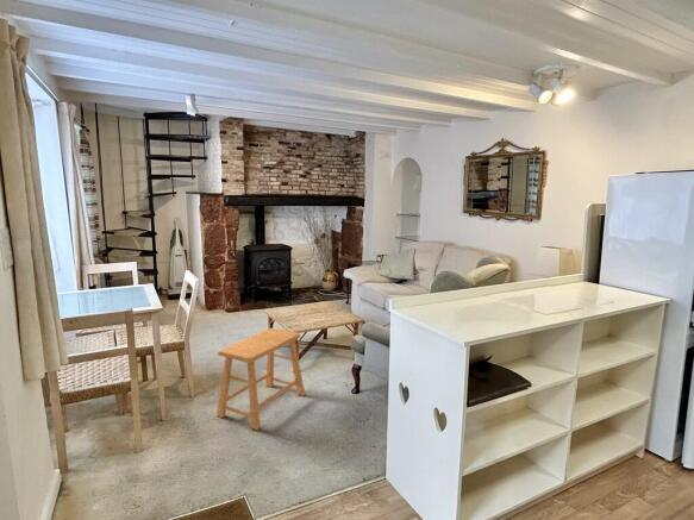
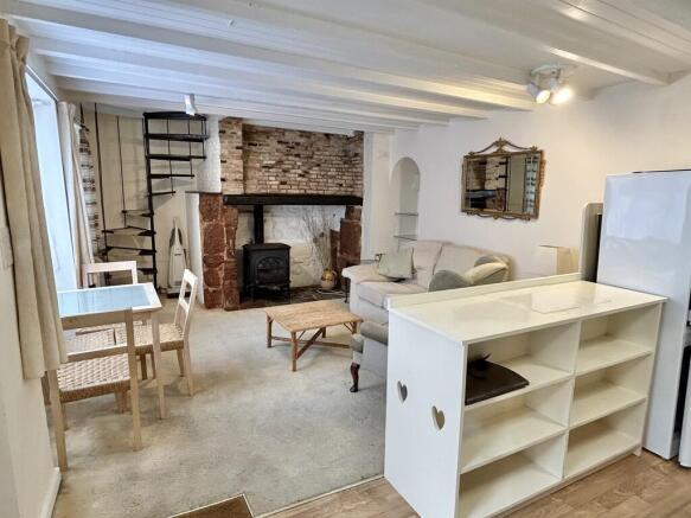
- stool (264, 375)
